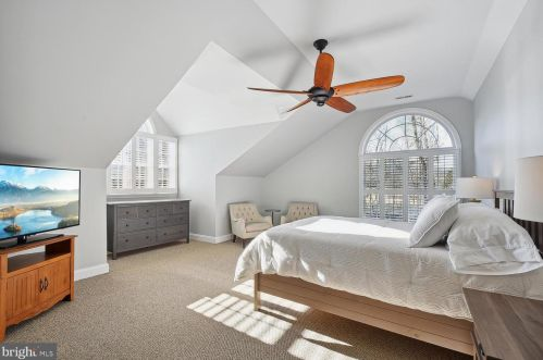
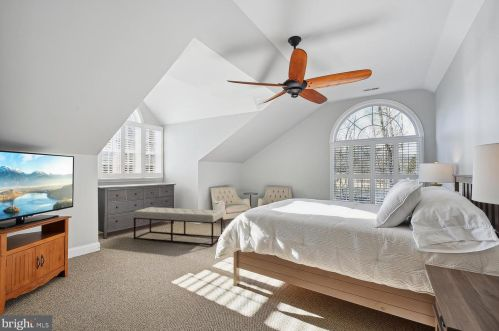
+ bench (179, 221)
